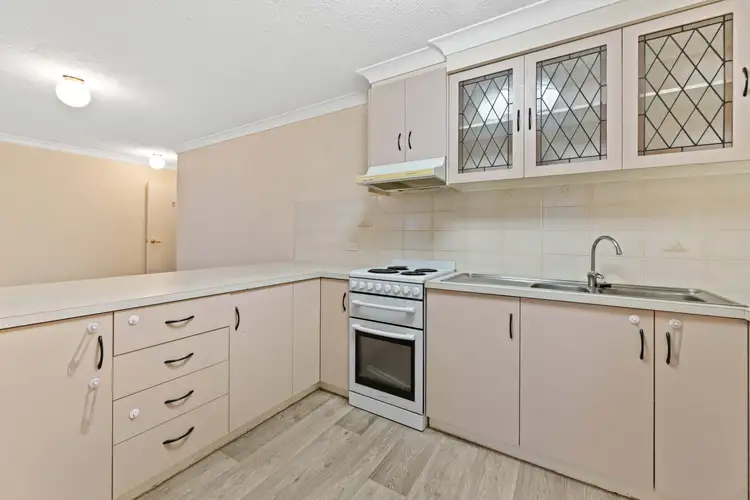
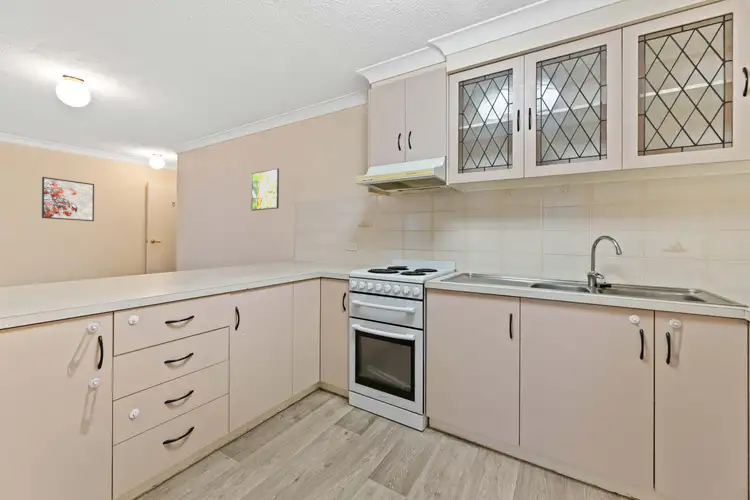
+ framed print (69, 200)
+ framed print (264, 190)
